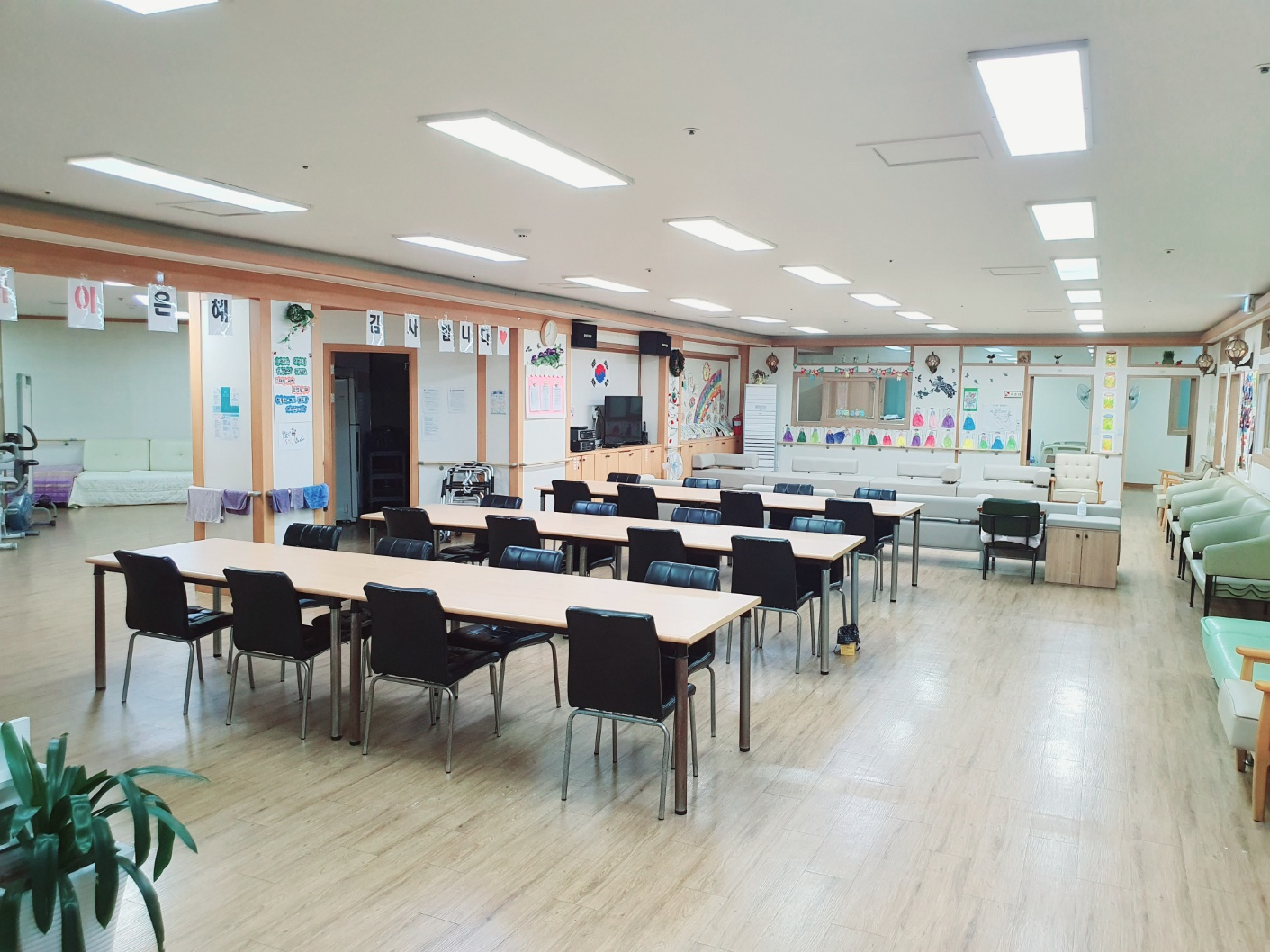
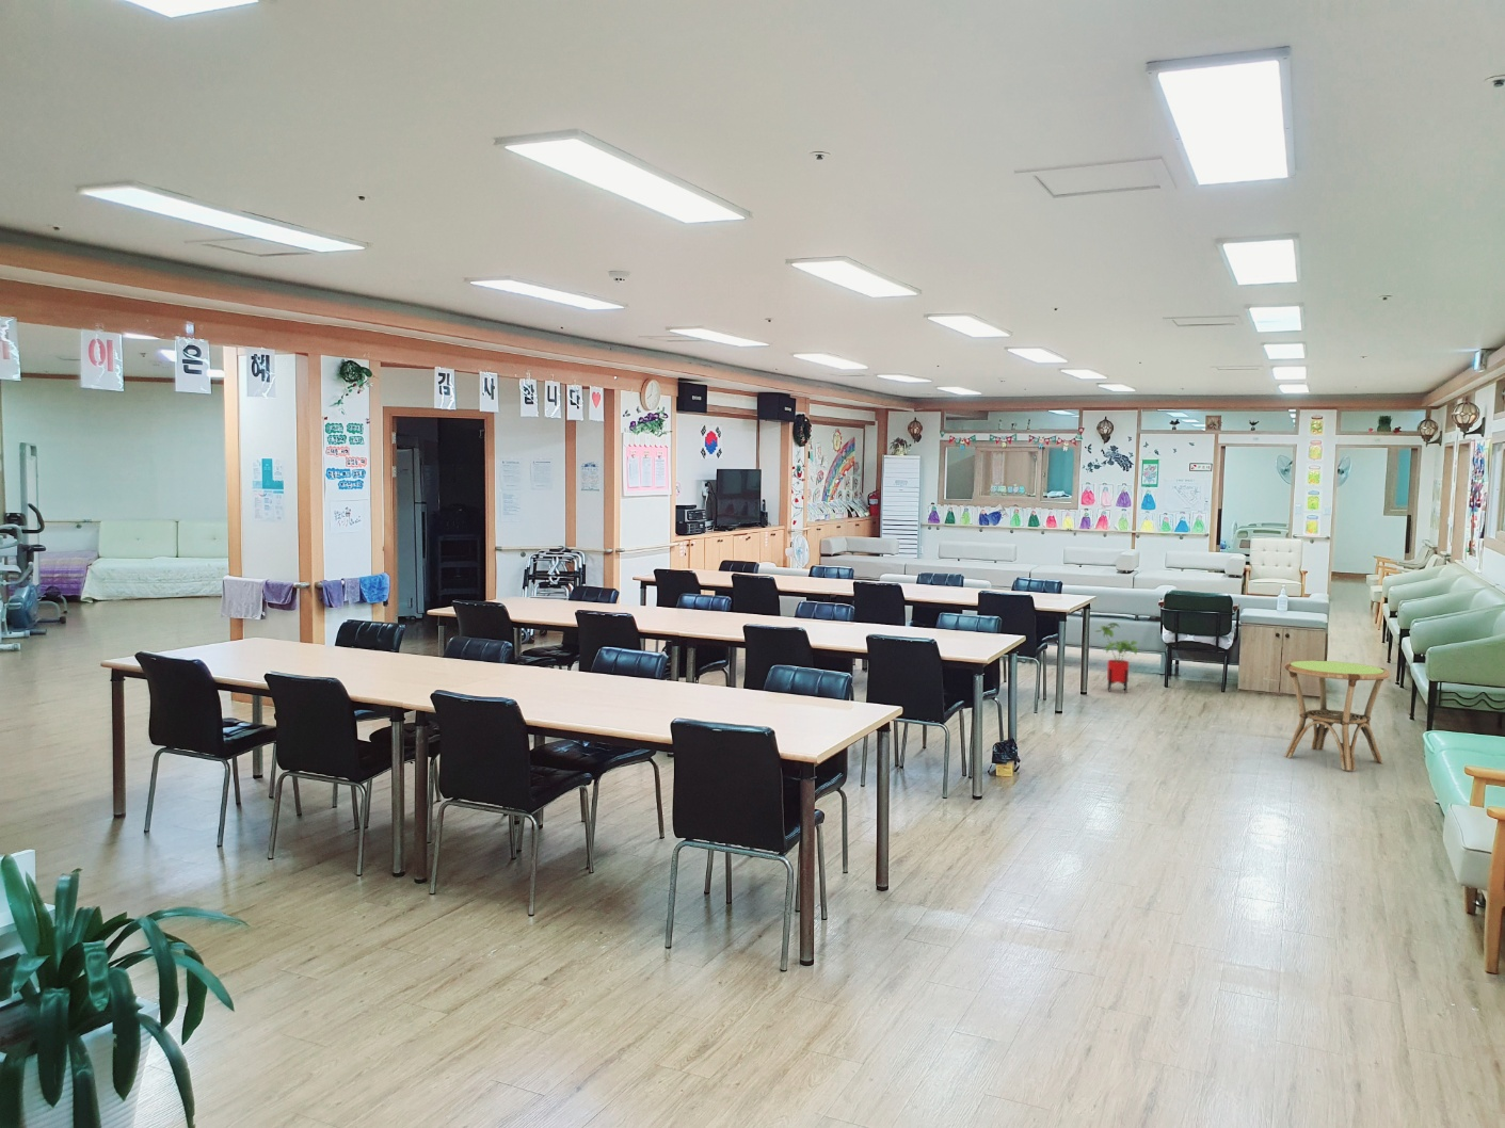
+ house plant (1119, 656)
+ side table (1333, 712)
